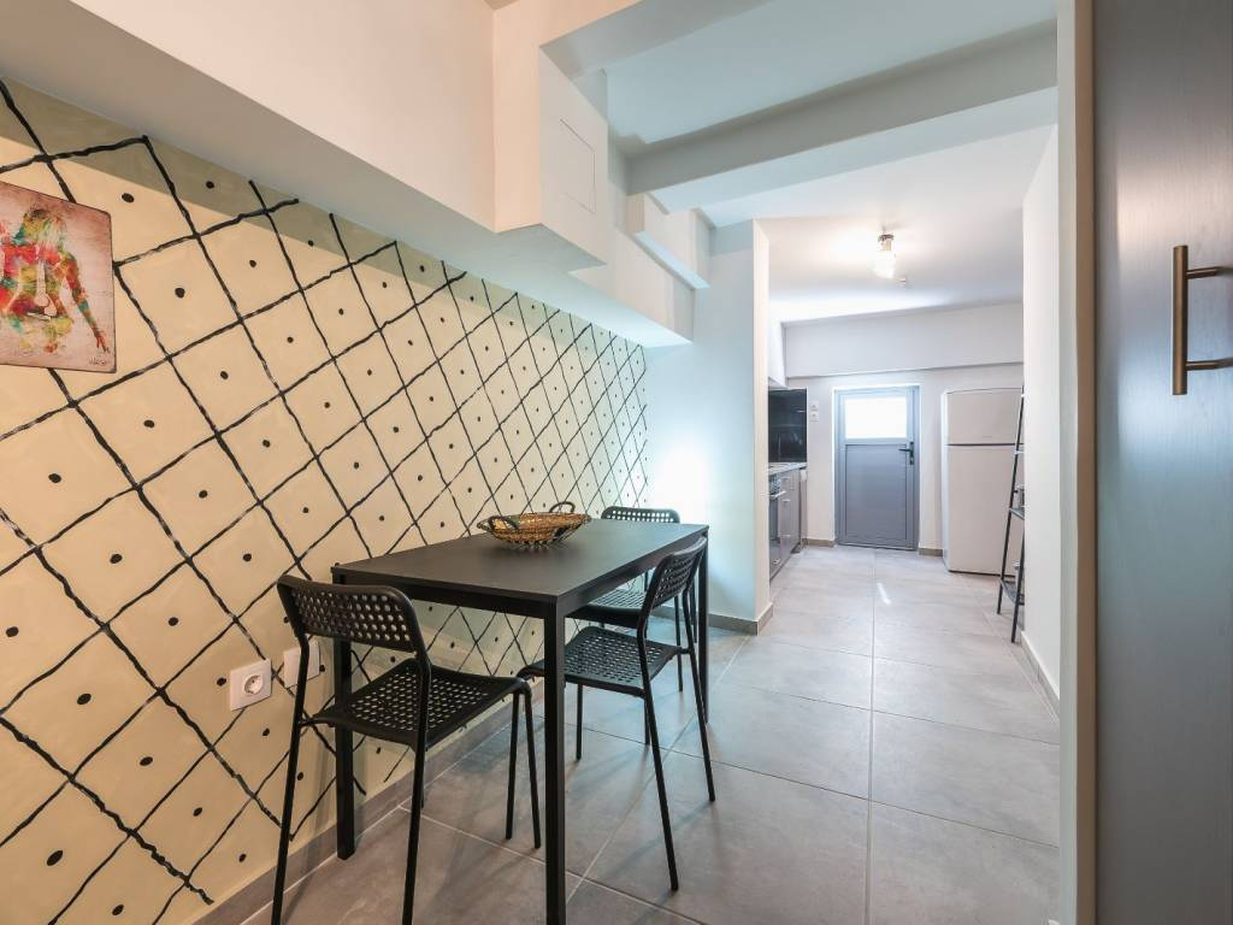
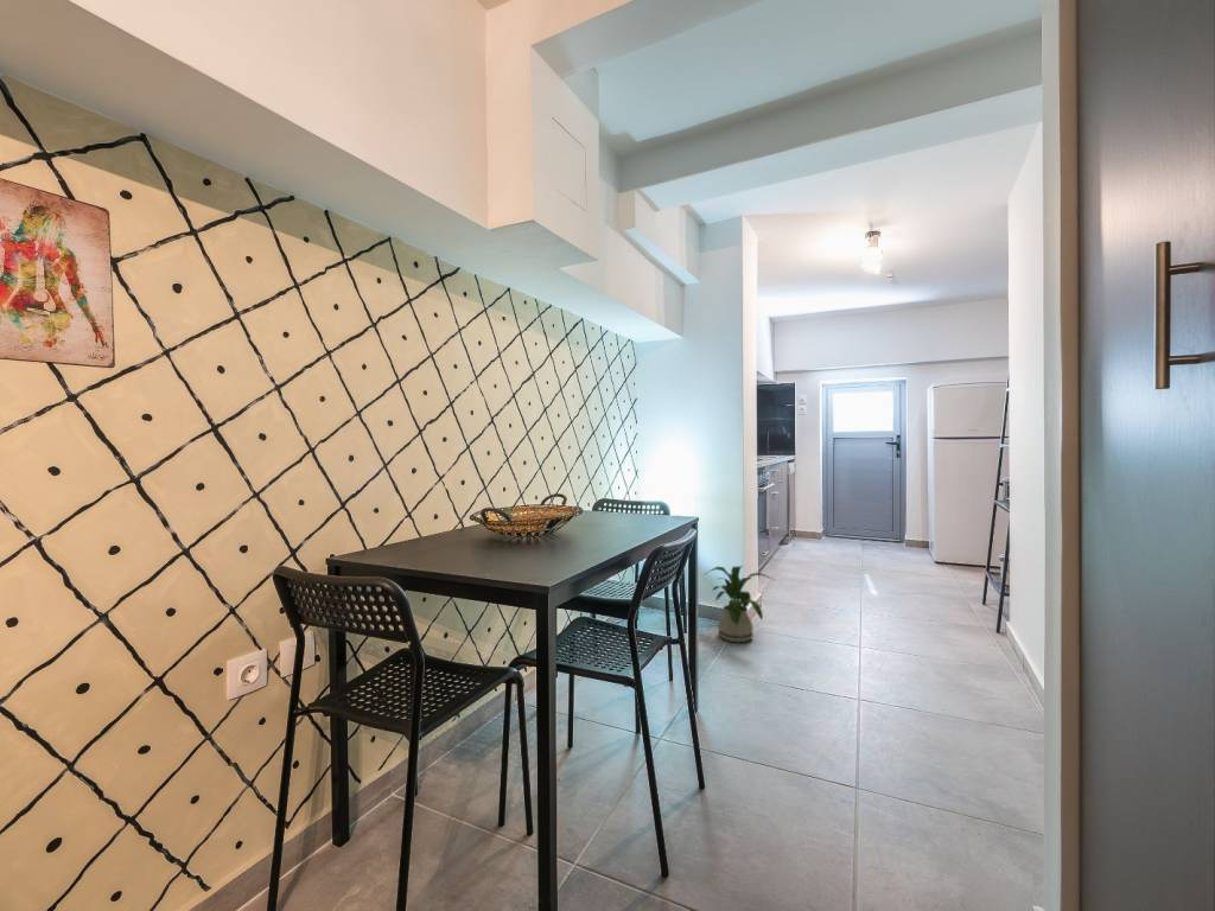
+ house plant (738, 597)
